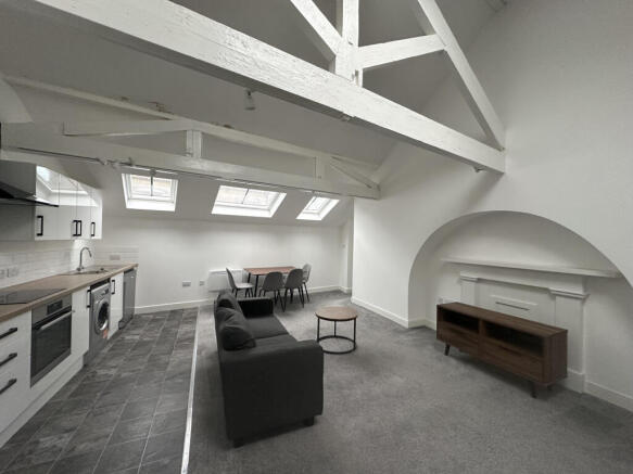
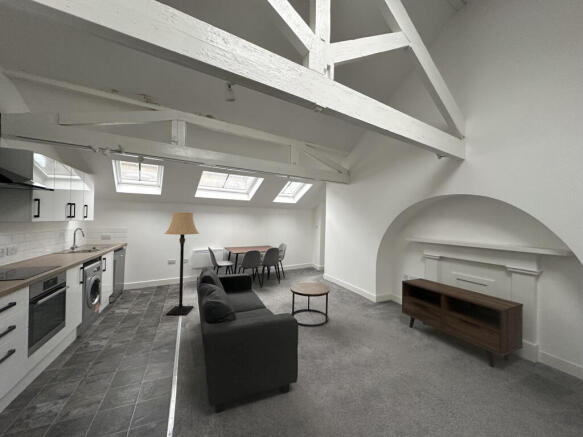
+ lamp (181, 261)
